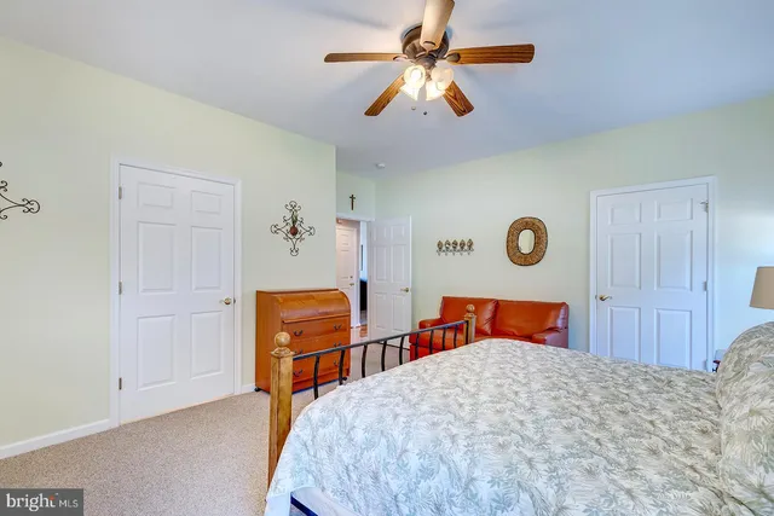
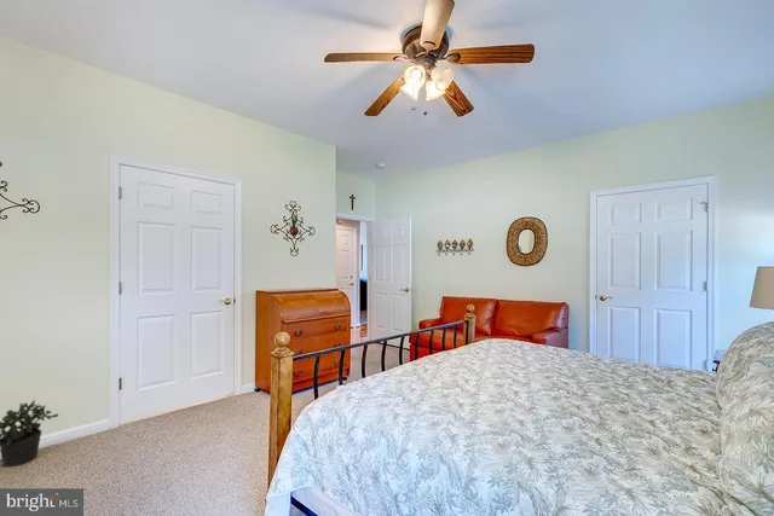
+ potted plant (24, 430)
